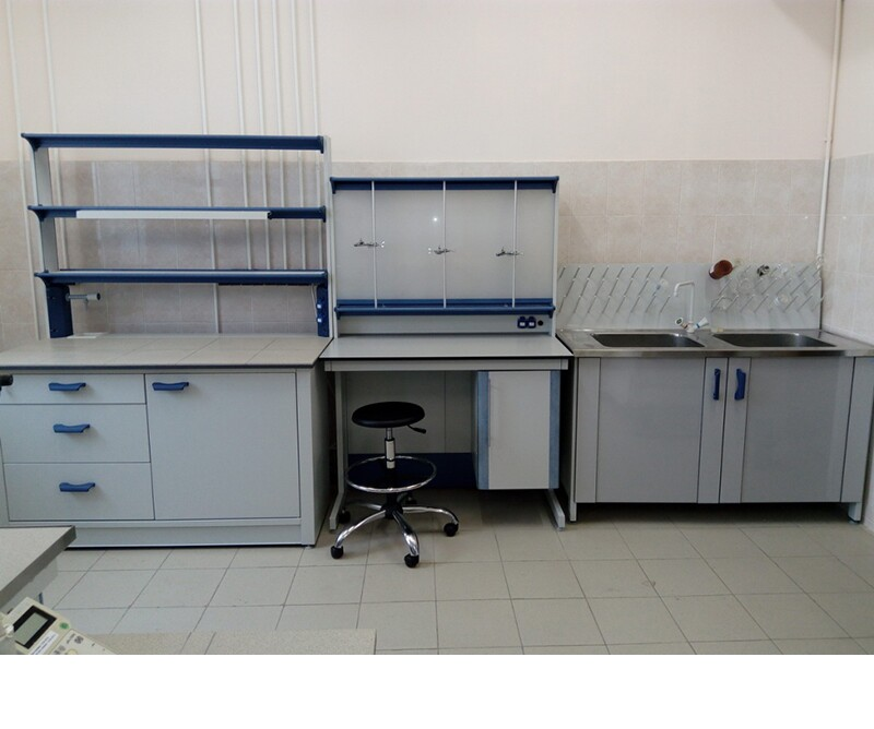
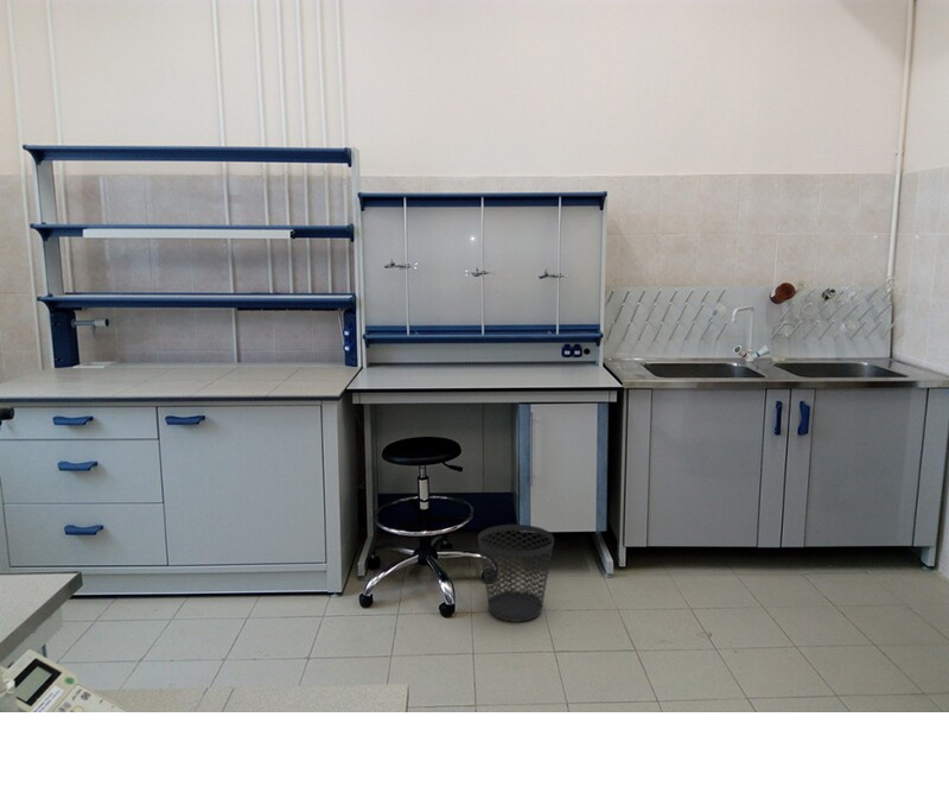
+ wastebasket (515, 573)
